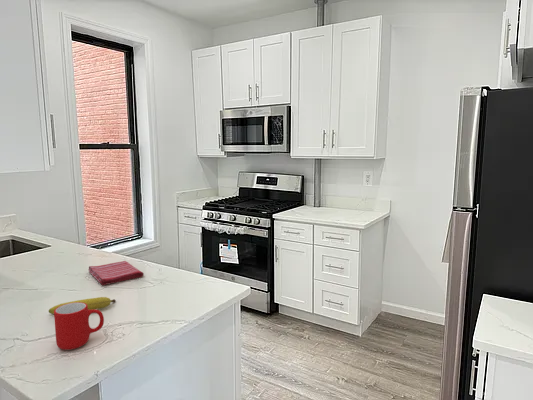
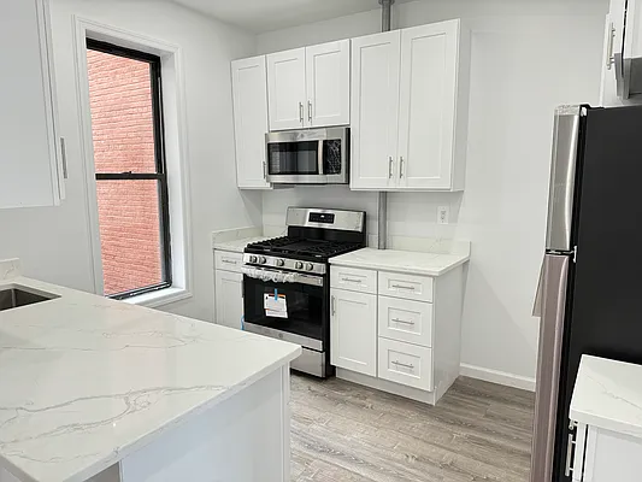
- fruit (83, 302)
- cup (80, 324)
- dish towel (115, 271)
